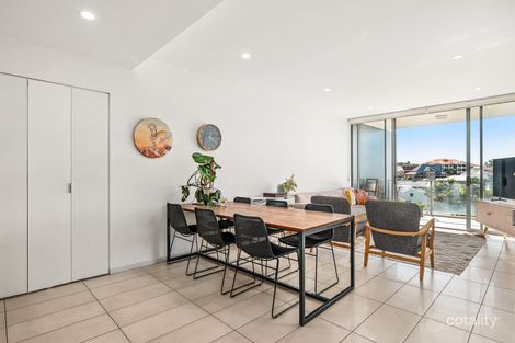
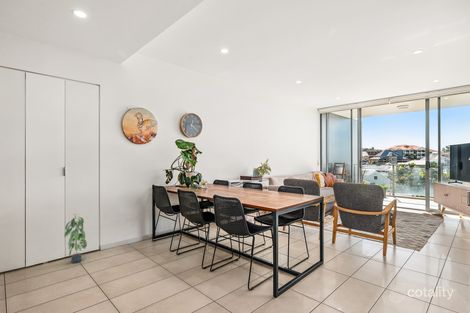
+ potted plant (76, 237)
